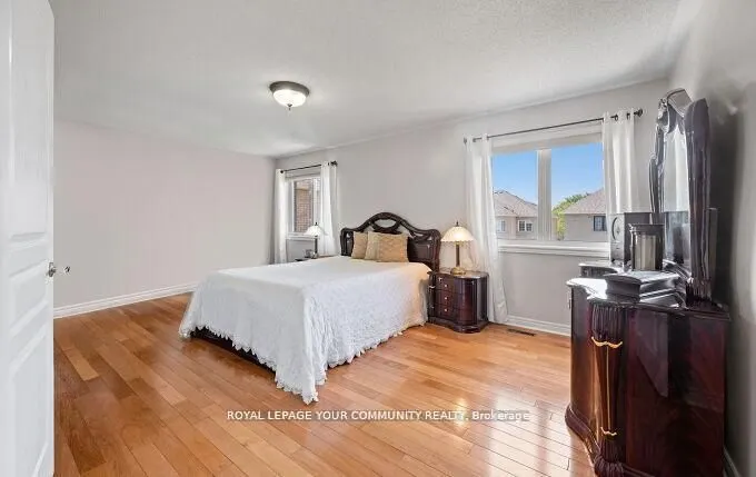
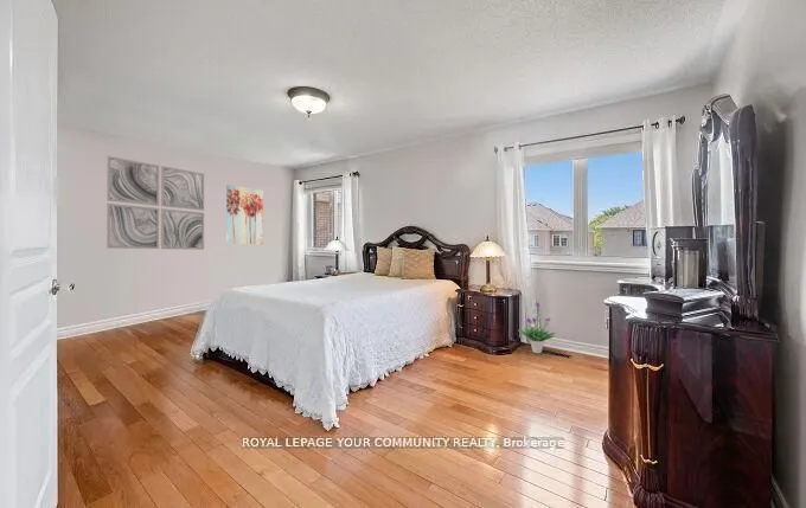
+ wall art (245, 216)
+ potted plant (537, 326)
+ wall art (161, 208)
